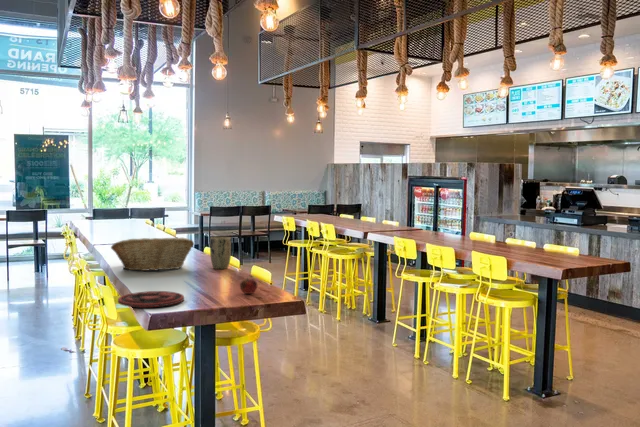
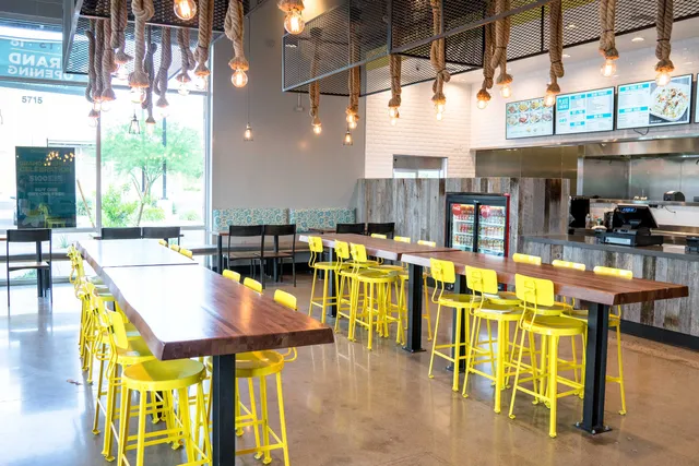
- plant pot (220, 252)
- fruit (248, 285)
- plate (151, 298)
- fruit basket (153, 251)
